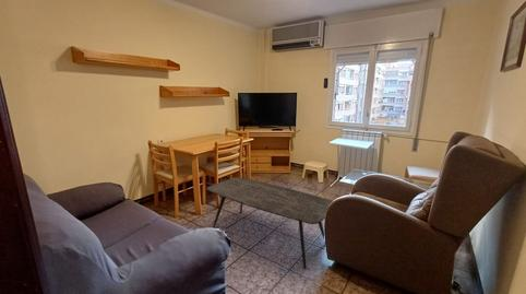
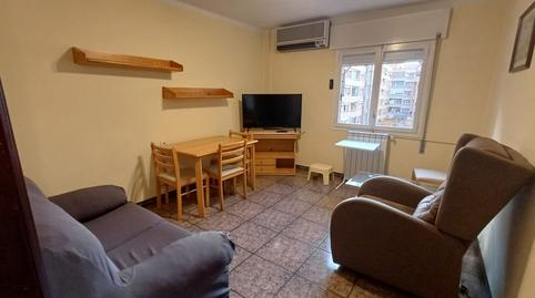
- coffee table (266, 211)
